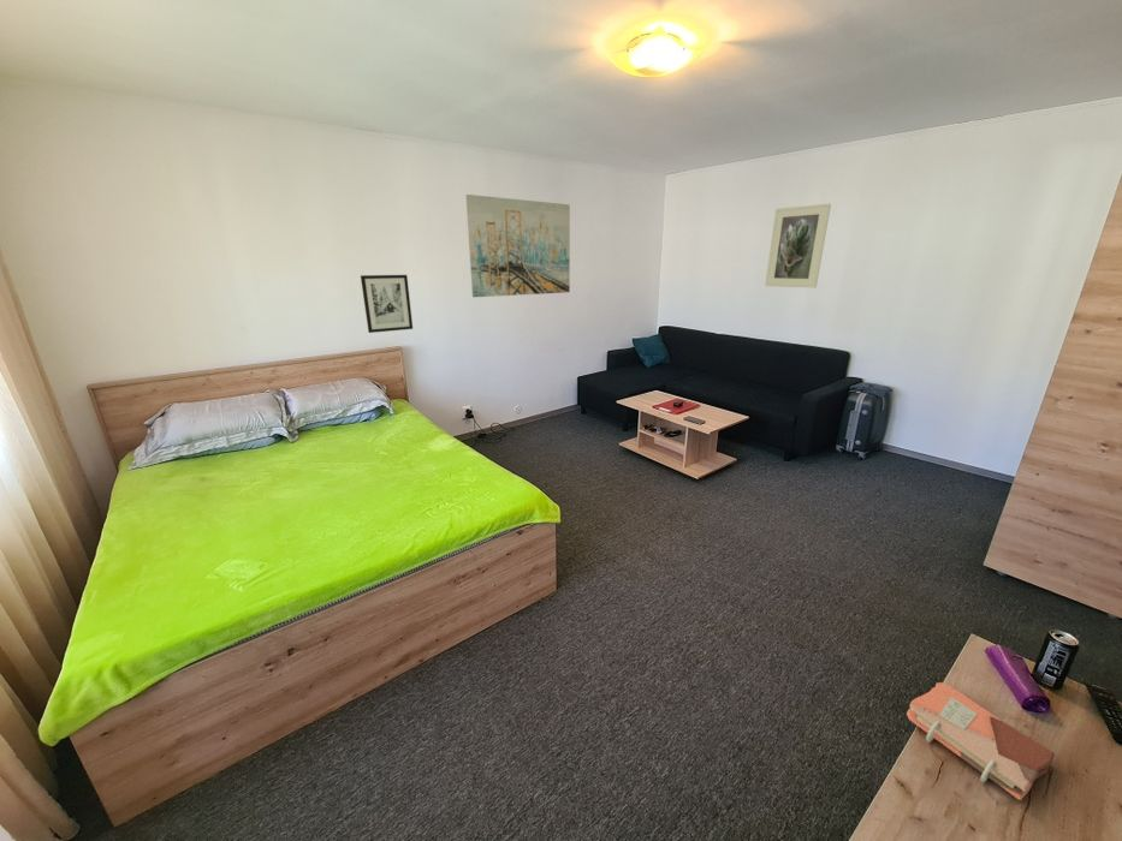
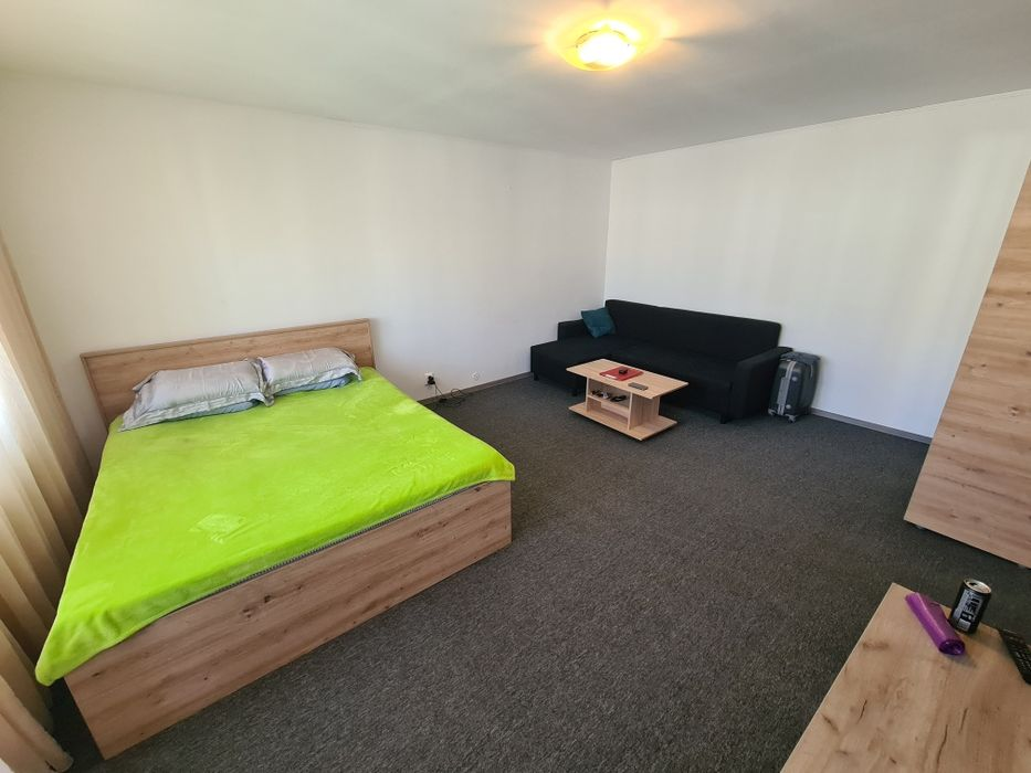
- wall art (387, 303)
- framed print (795, 247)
- wall art (523, 249)
- phonebook (978, 733)
